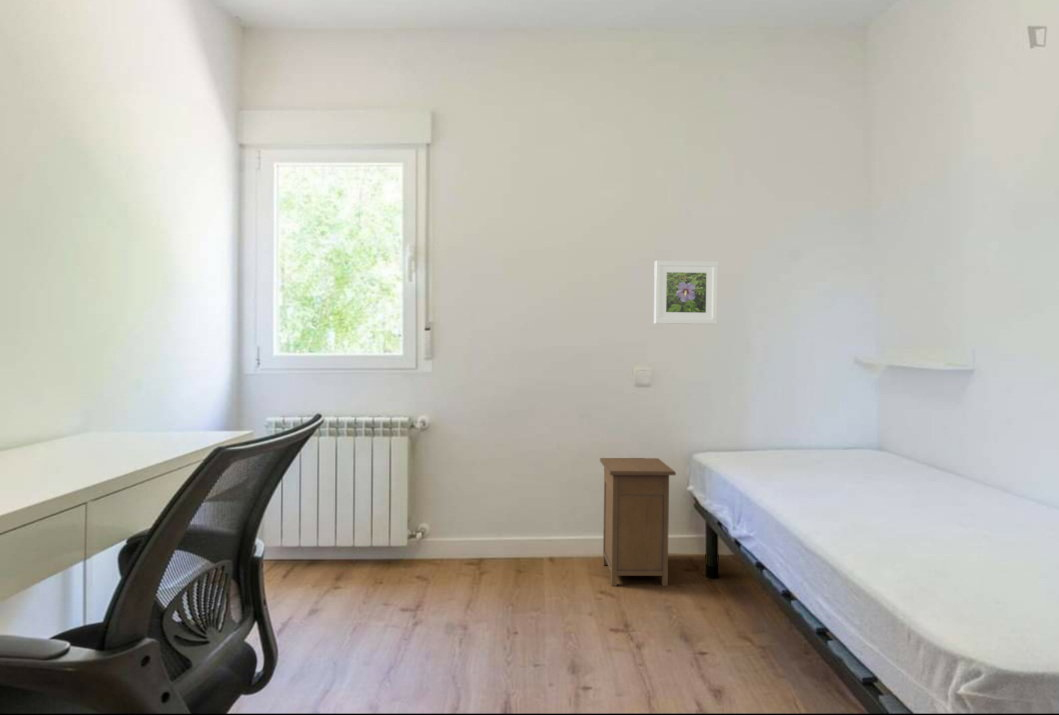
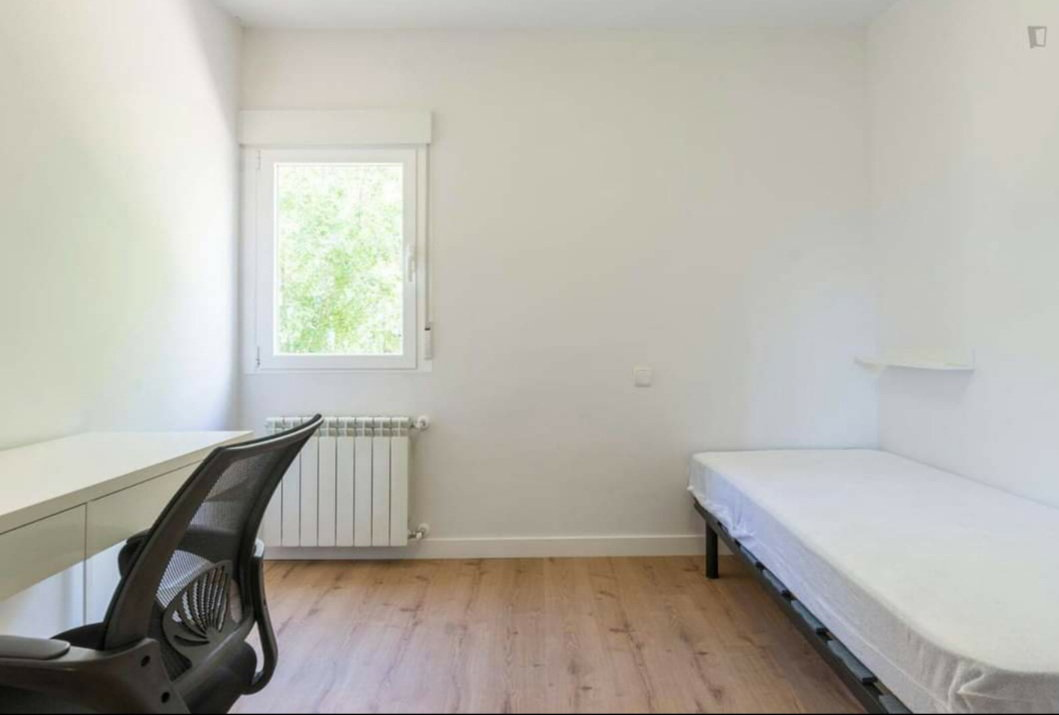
- nightstand (631, 514)
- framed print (685, 292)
